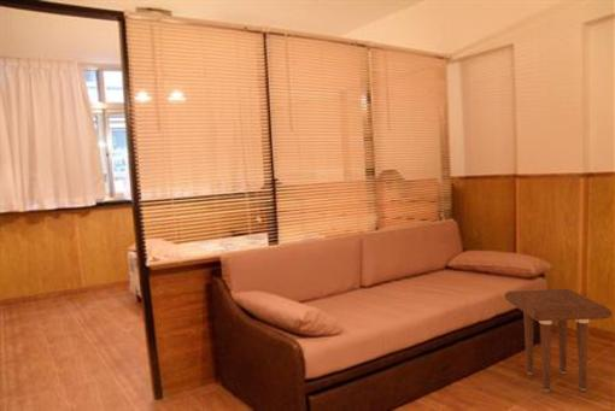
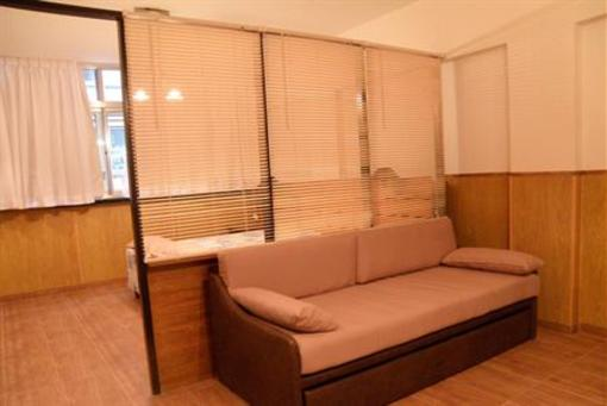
- side table (550, 339)
